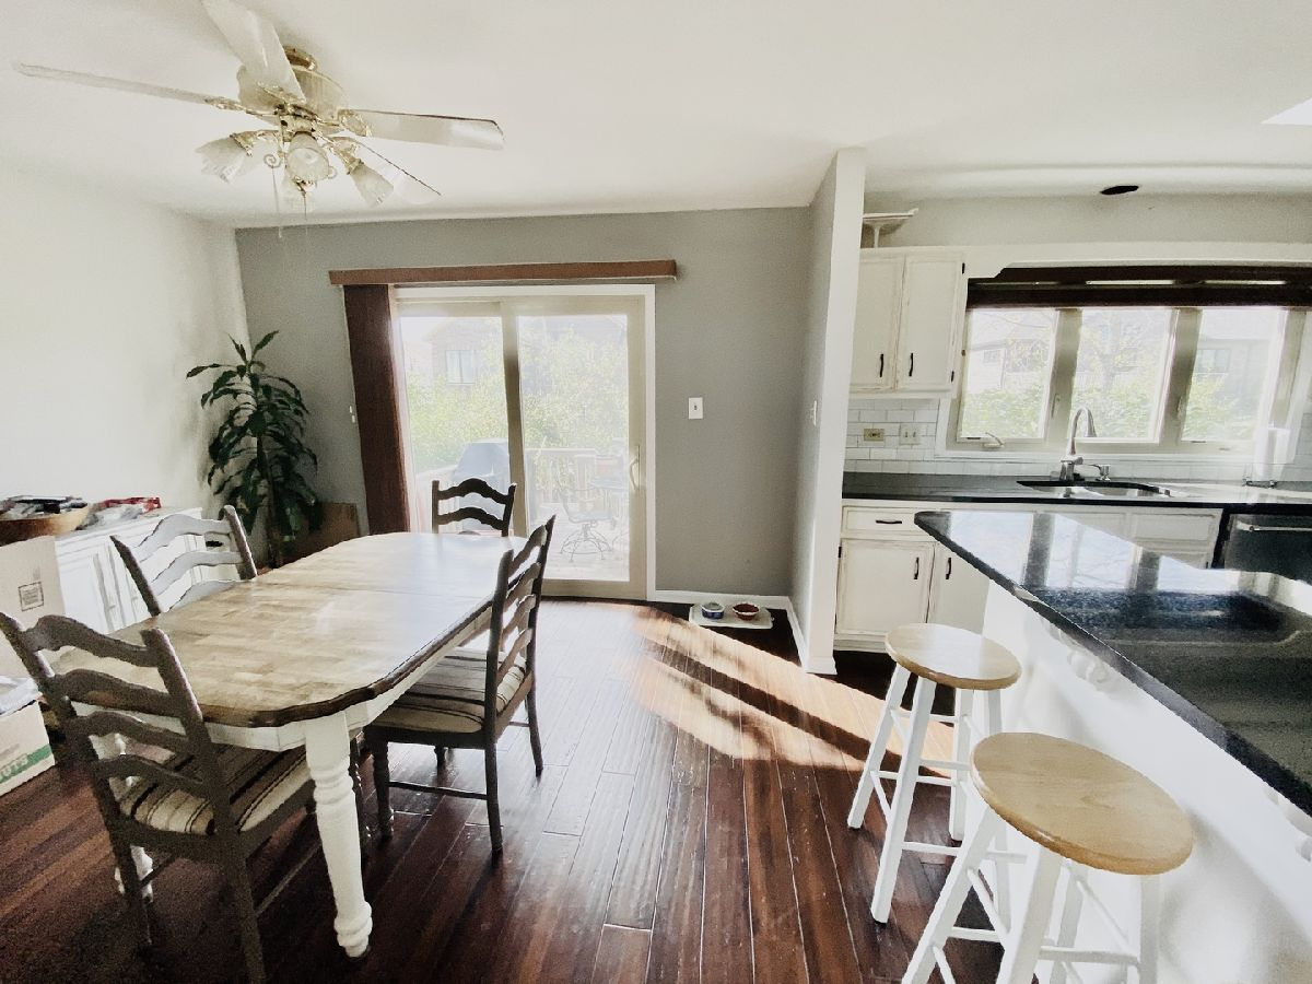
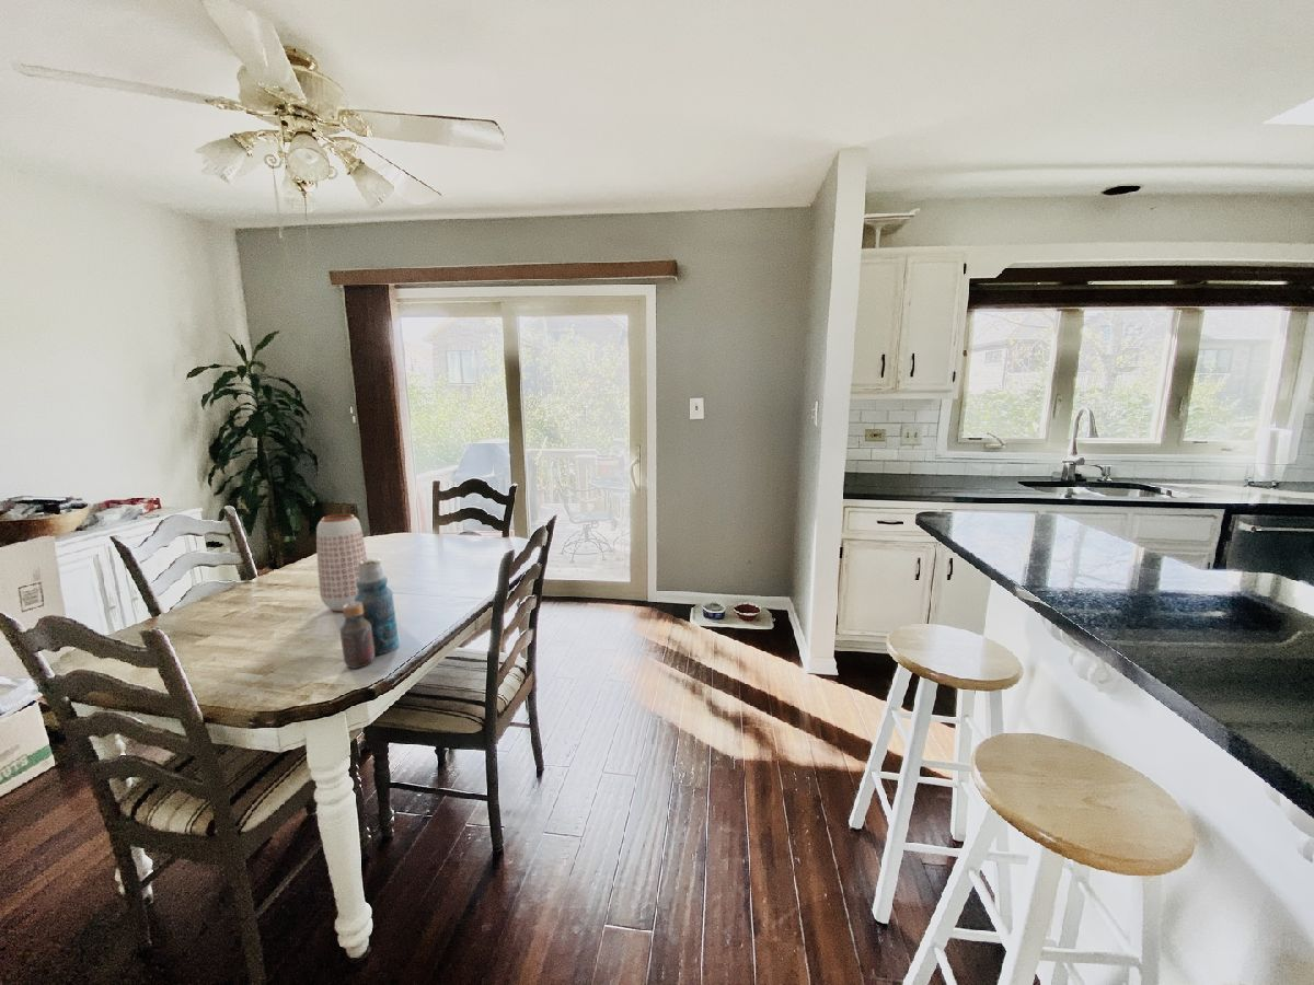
+ bottle (368, 609)
+ planter (343, 561)
